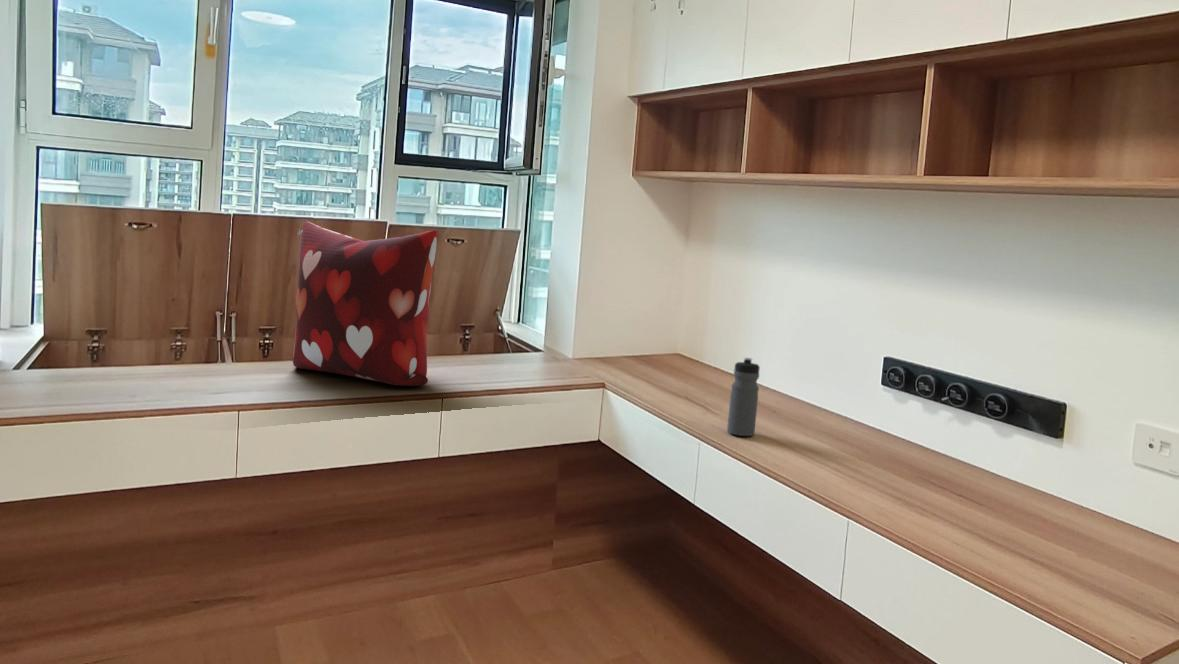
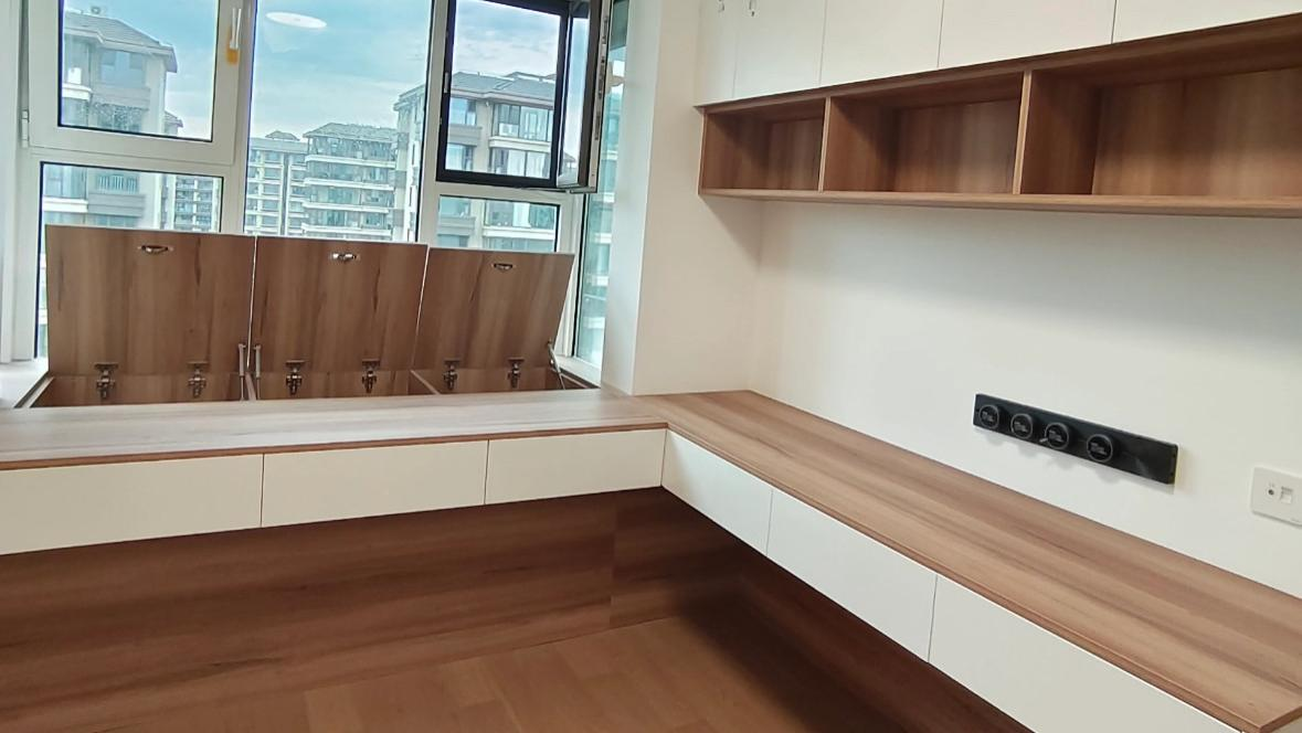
- decorative pillow (361, 301)
- water bottle (744, 395)
